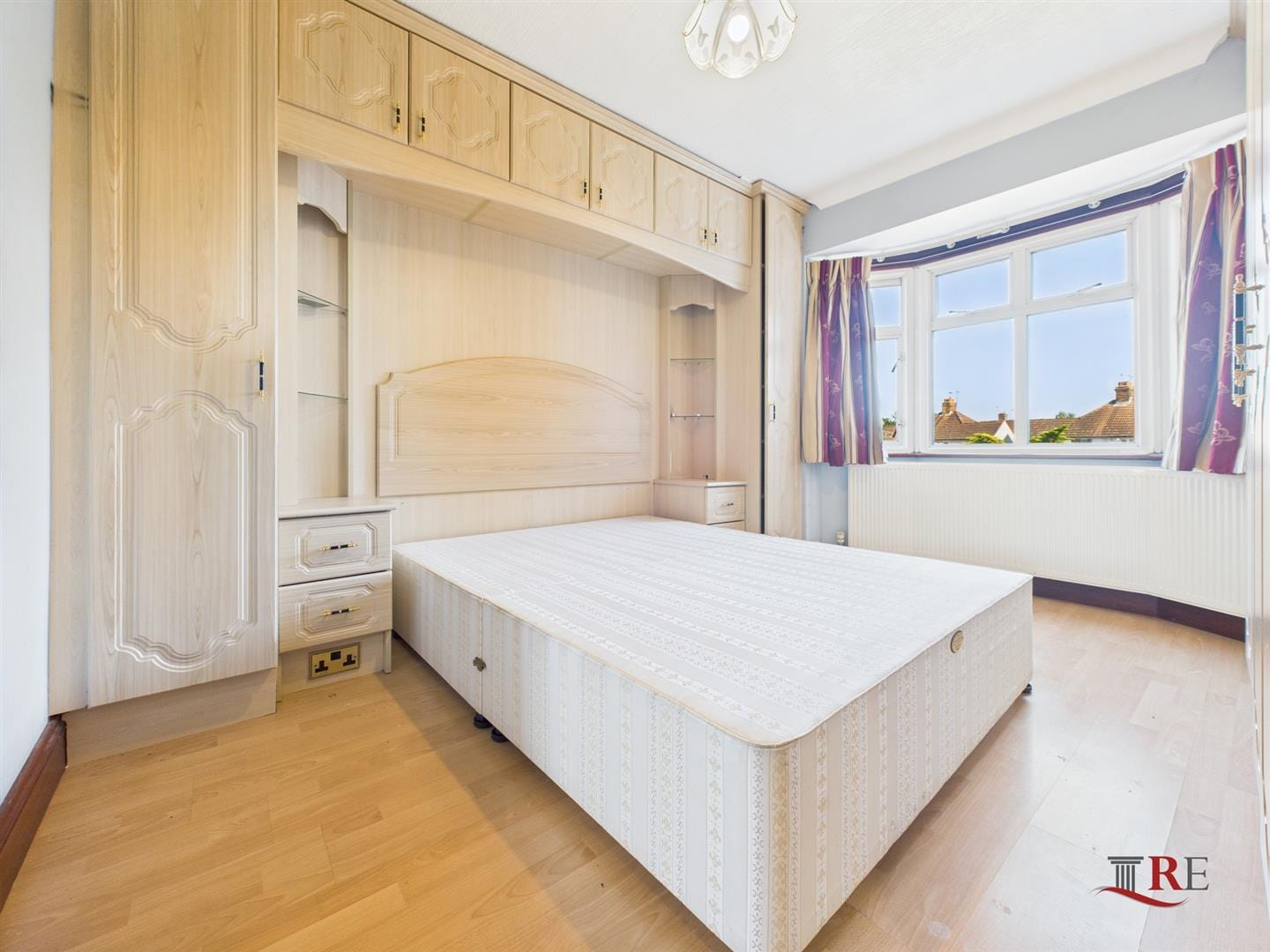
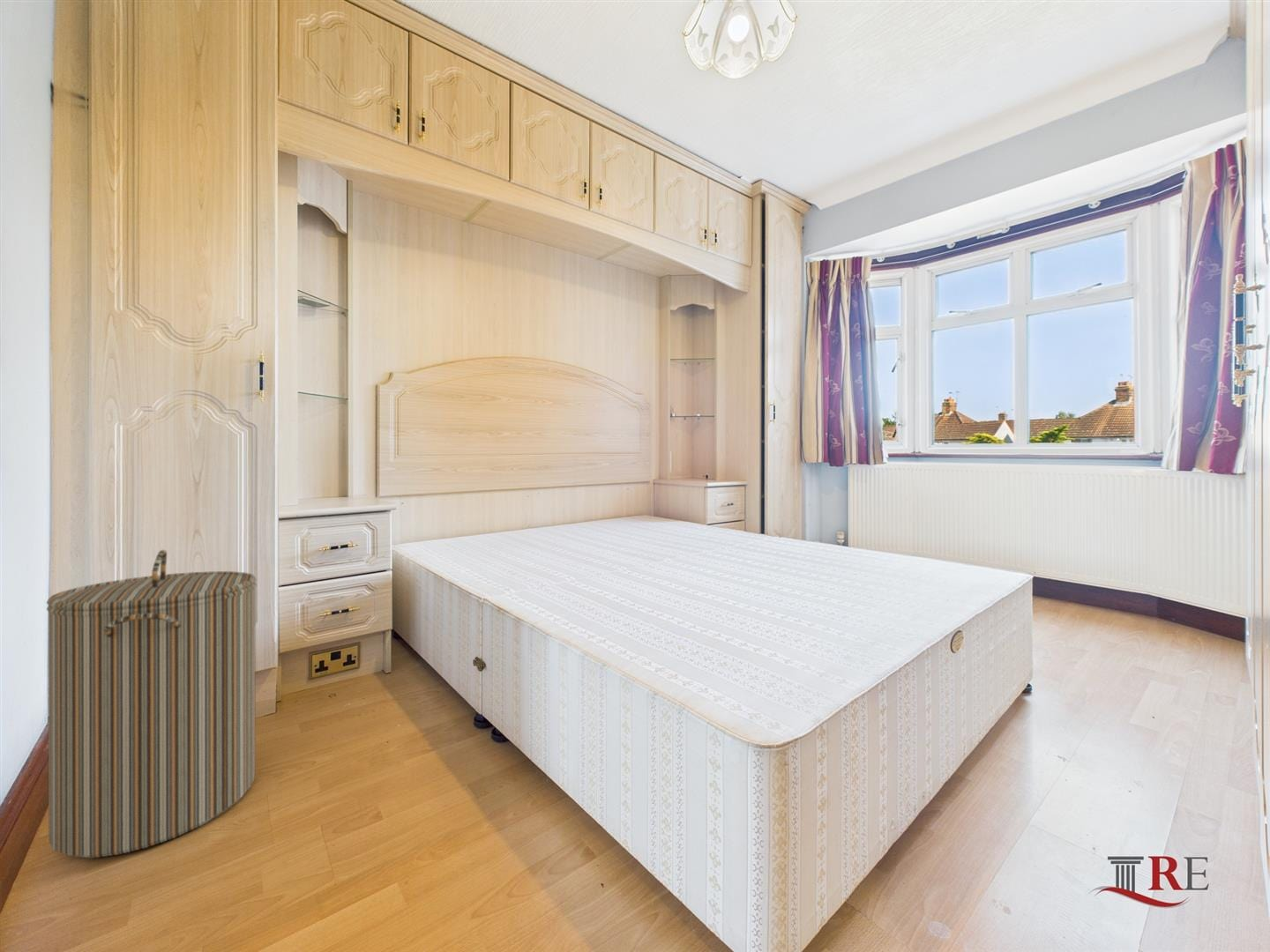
+ laundry hamper (161, 677)
